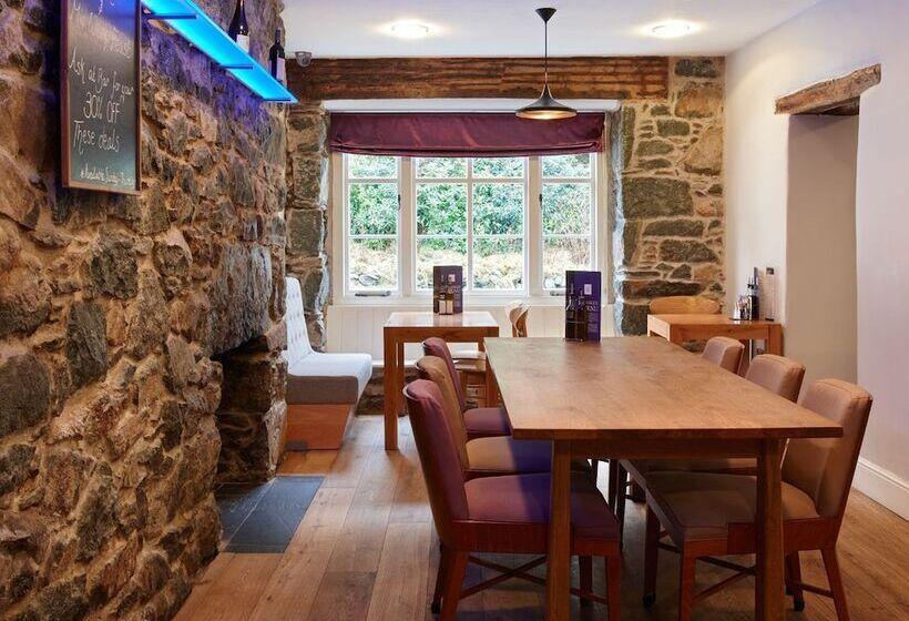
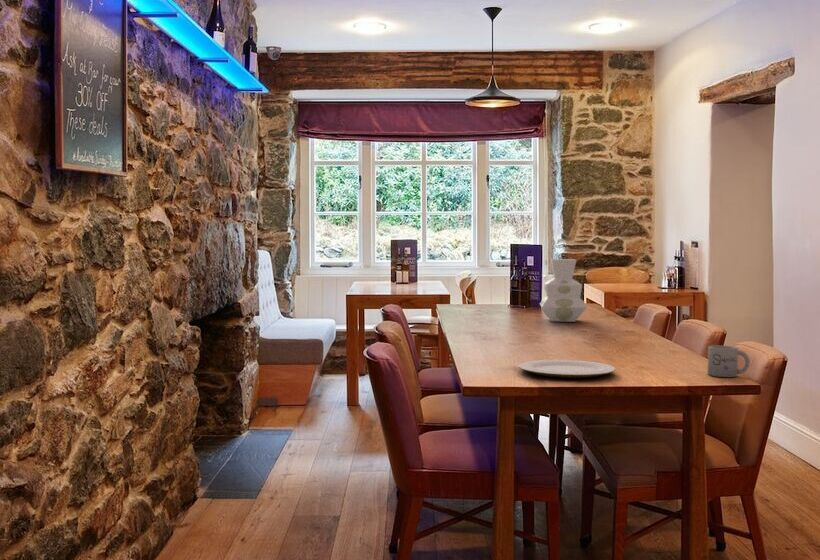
+ plate (566, 369)
+ vase (562, 289)
+ mug (728, 361)
